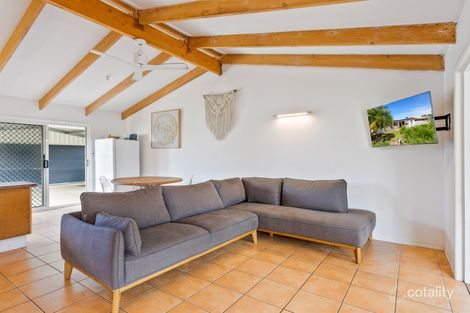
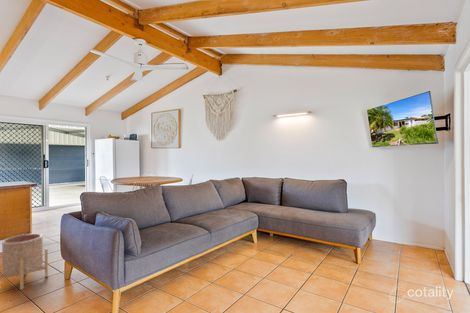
+ planter (23, 259)
